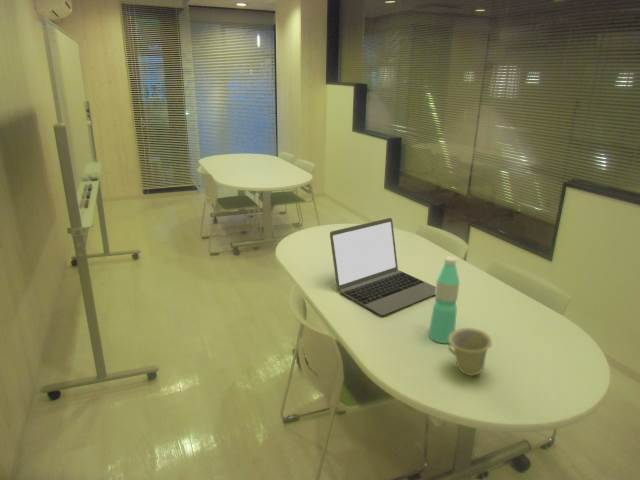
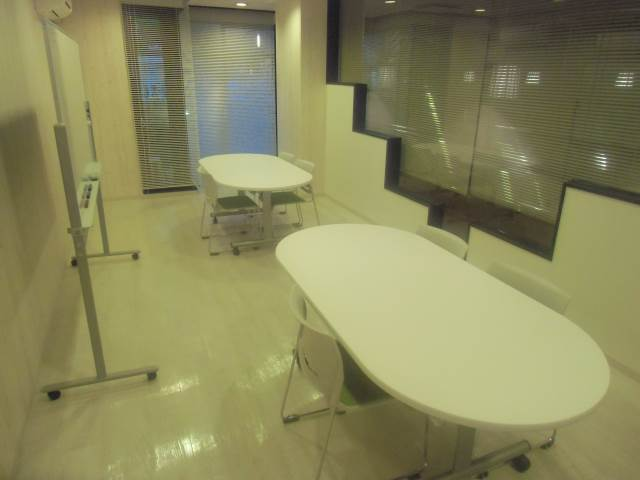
- water bottle (445, 298)
- laptop (387, 262)
- cup (468, 354)
